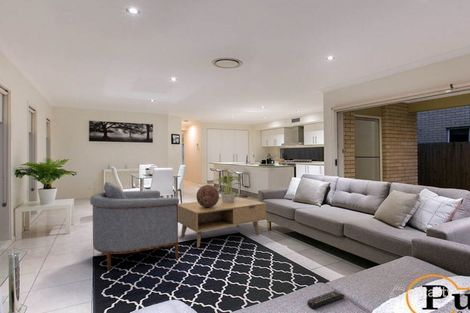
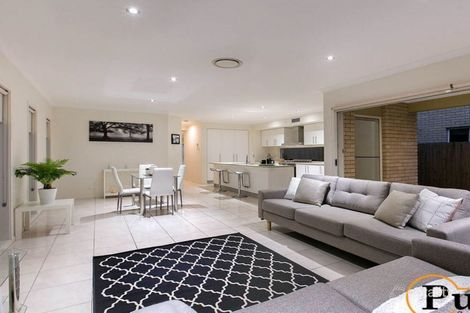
- remote control (326, 298)
- armchair (132, 218)
- coffee table (221, 219)
- decorative sphere (207, 196)
- potted plant (227, 188)
